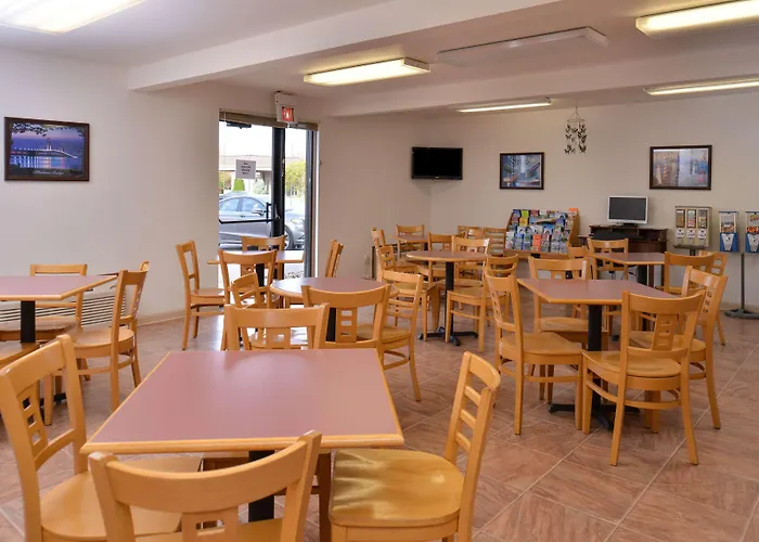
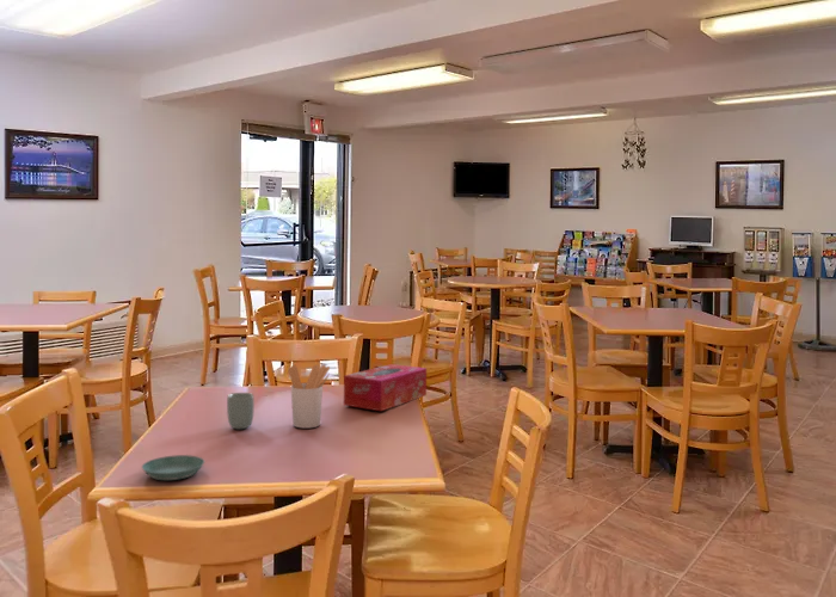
+ saucer (173, 468)
+ tissue box (386, 386)
+ utensil holder (311, 394)
+ cup (240, 411)
